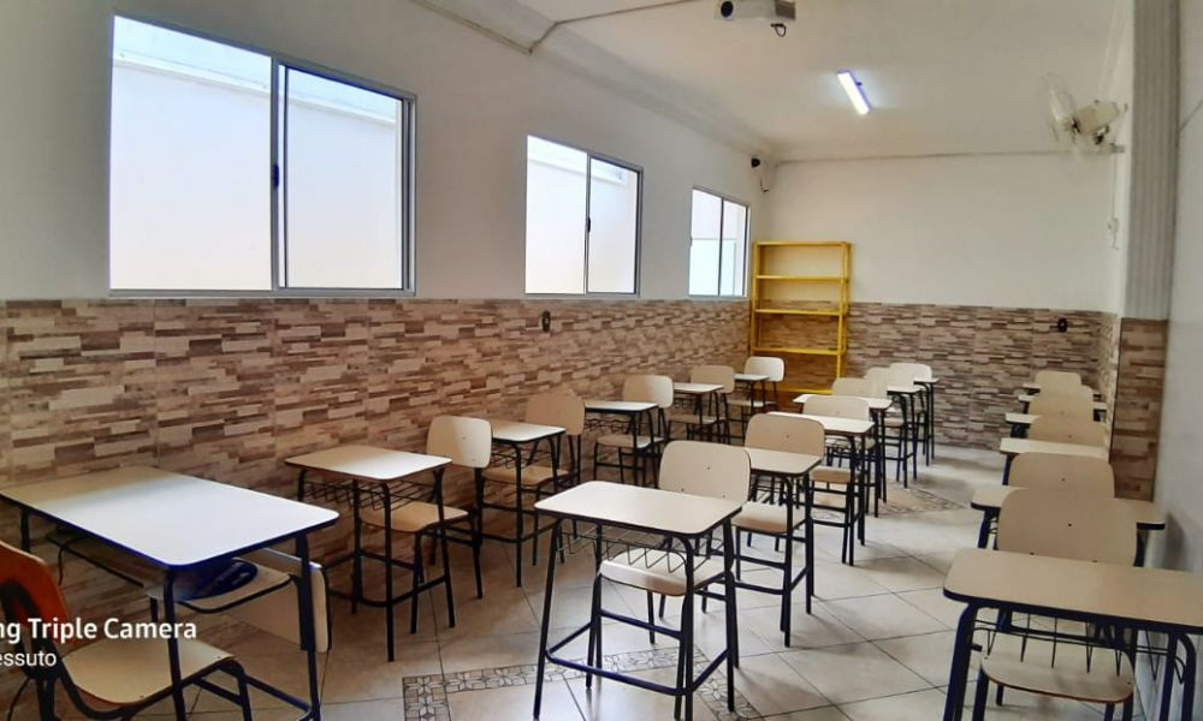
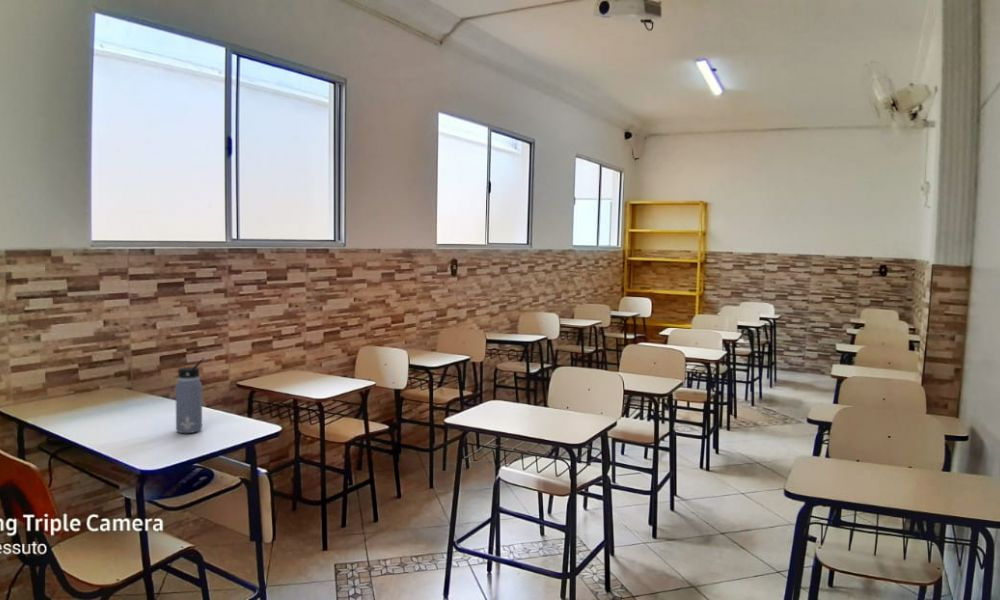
+ water bottle (190, 394)
